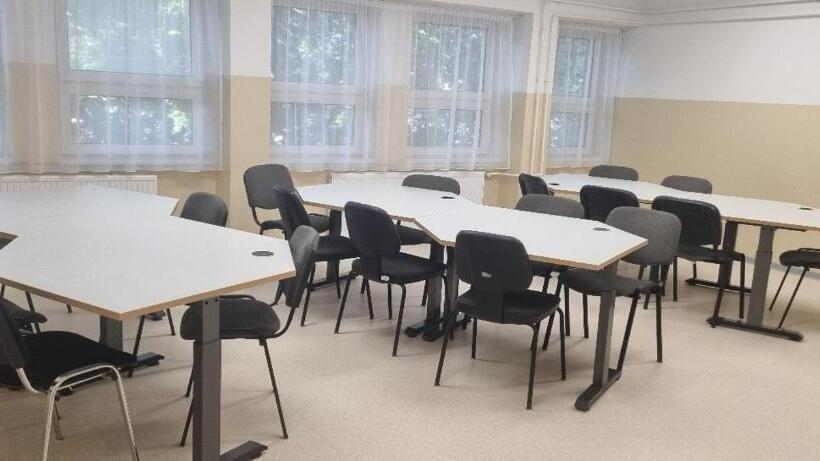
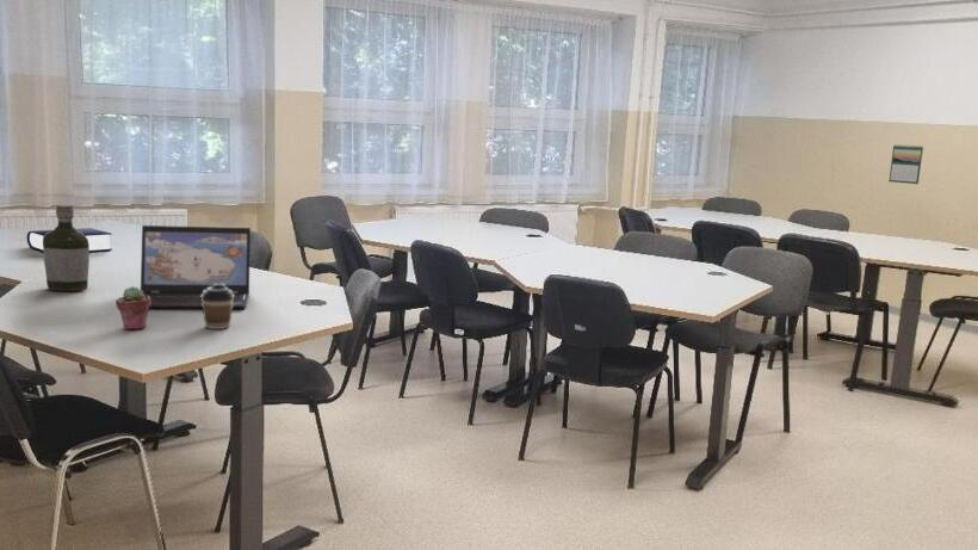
+ bottle (66, 247)
+ laptop (192, 266)
+ coffee cup (217, 305)
+ book (78, 230)
+ calendar (905, 163)
+ potted succulent (134, 307)
